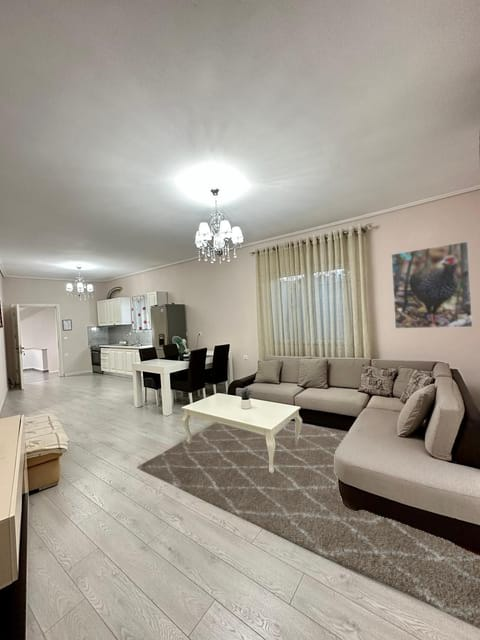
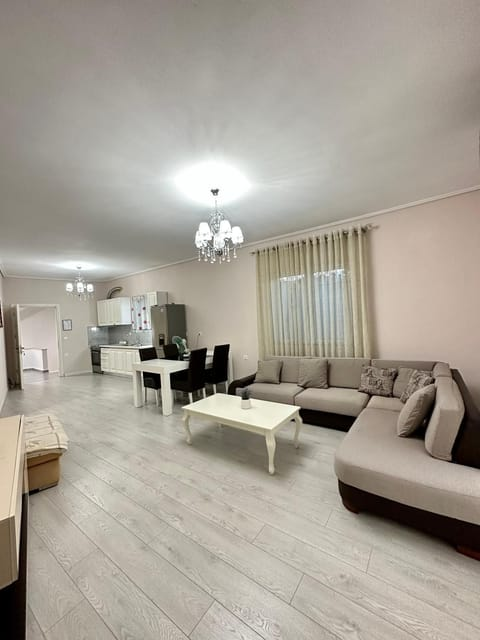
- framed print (429, 288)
- rug (298, 461)
